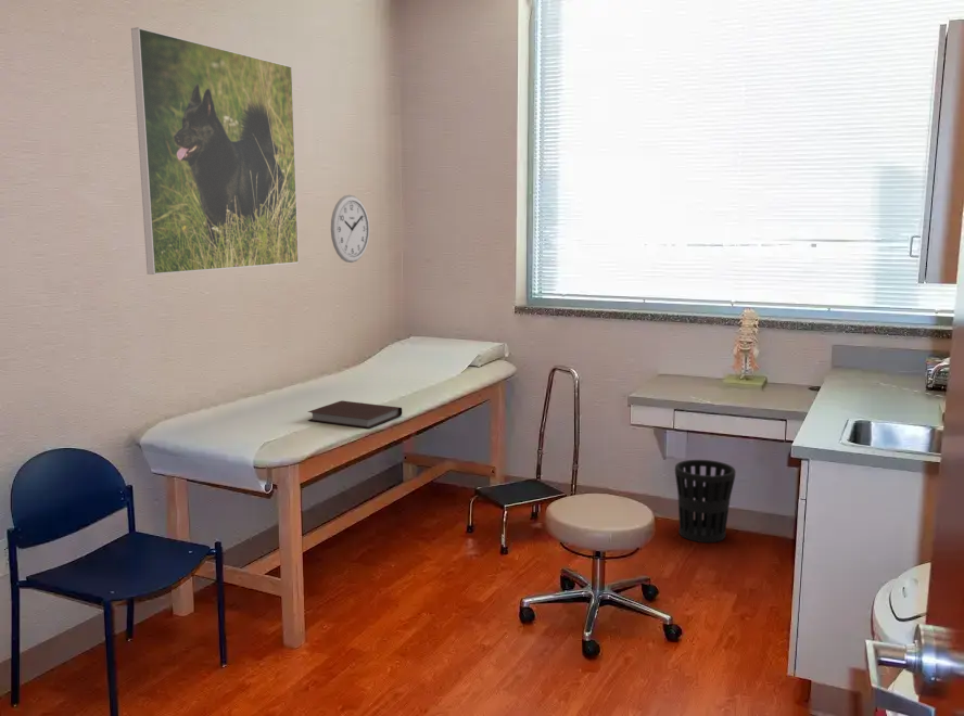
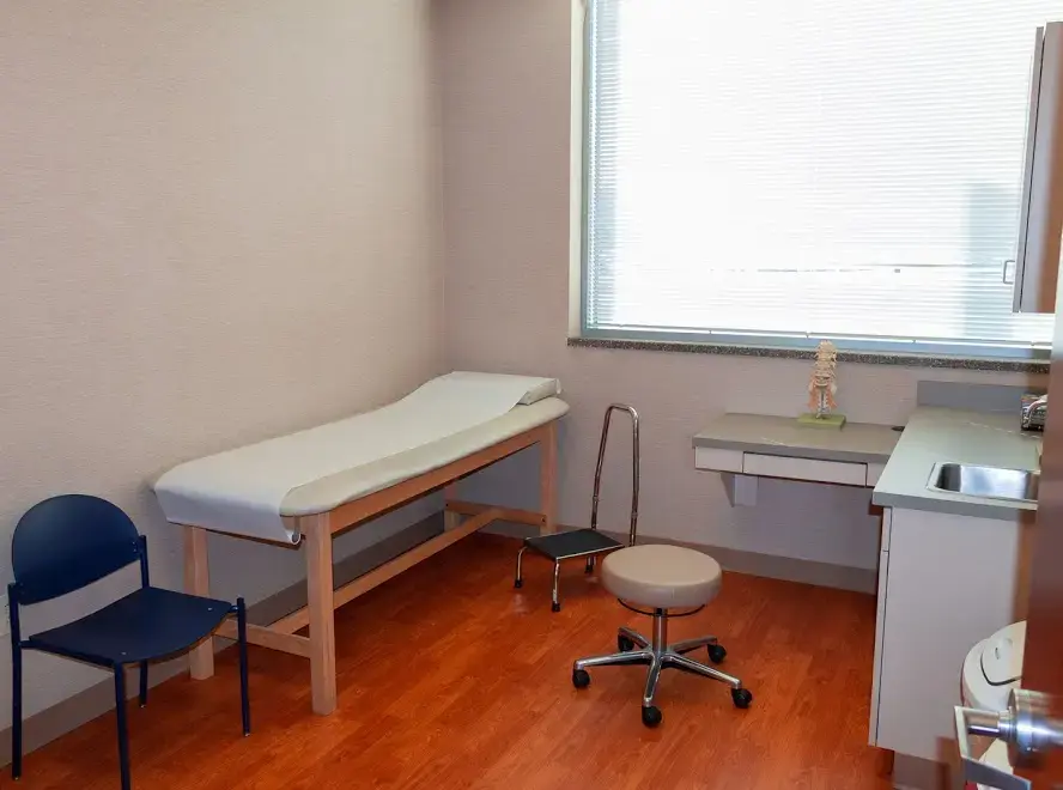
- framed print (226, 161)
- wastebasket (703, 501)
- notebook (355, 413)
- wall clock (352, 229)
